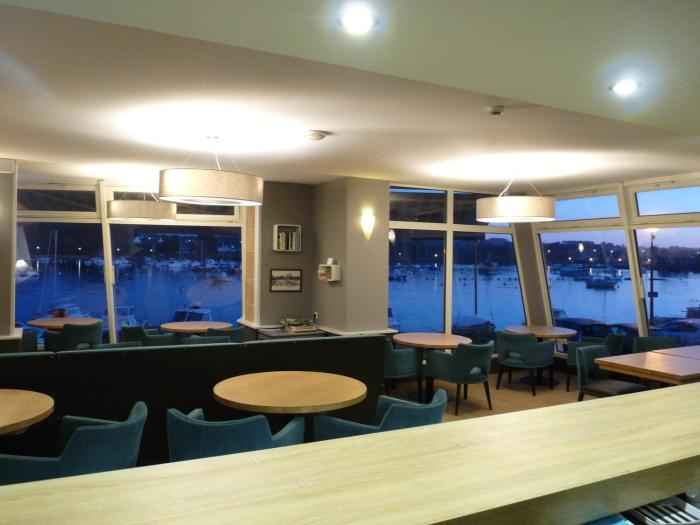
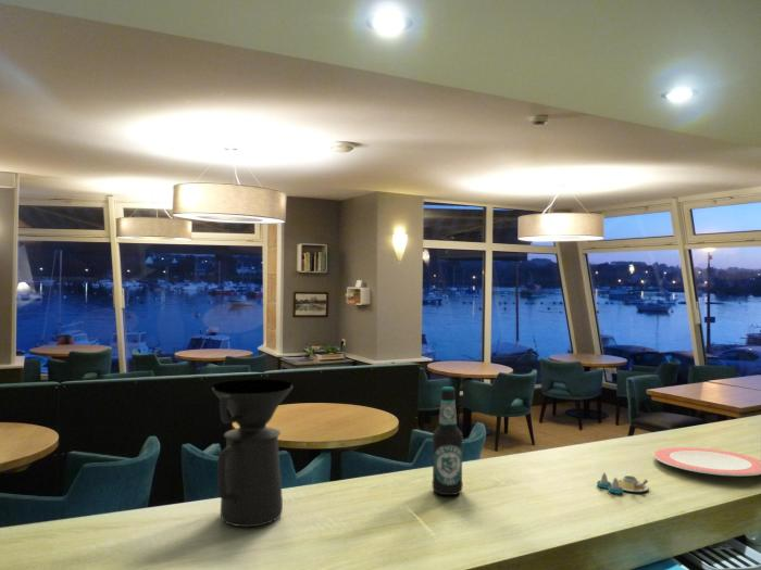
+ bottle (447, 439)
+ salt and pepper shaker set (624, 480)
+ plate (709, 463)
+ coffee maker (252, 449)
